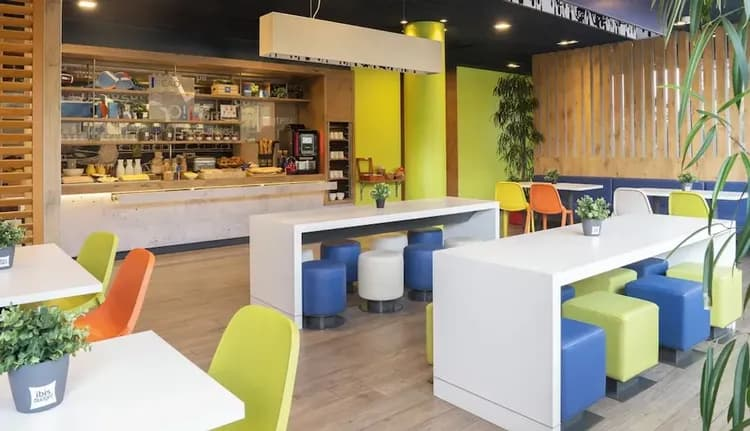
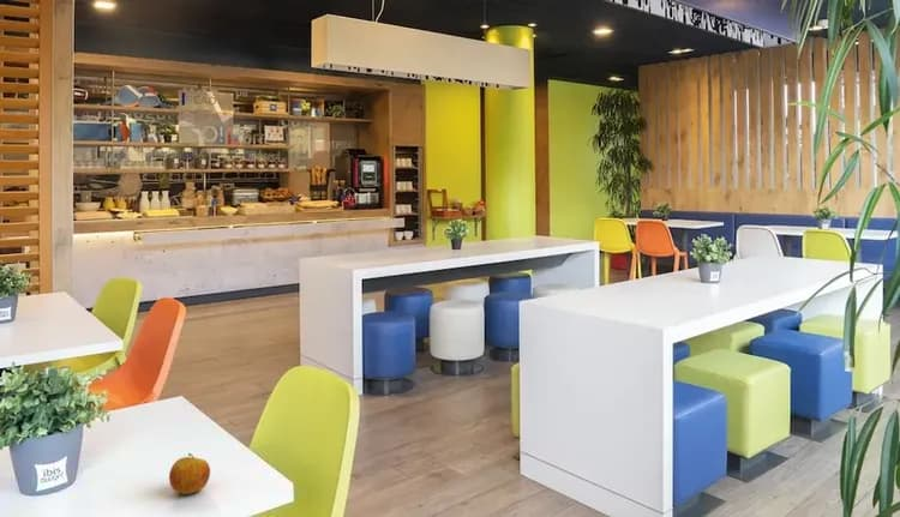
+ apple (190, 470)
